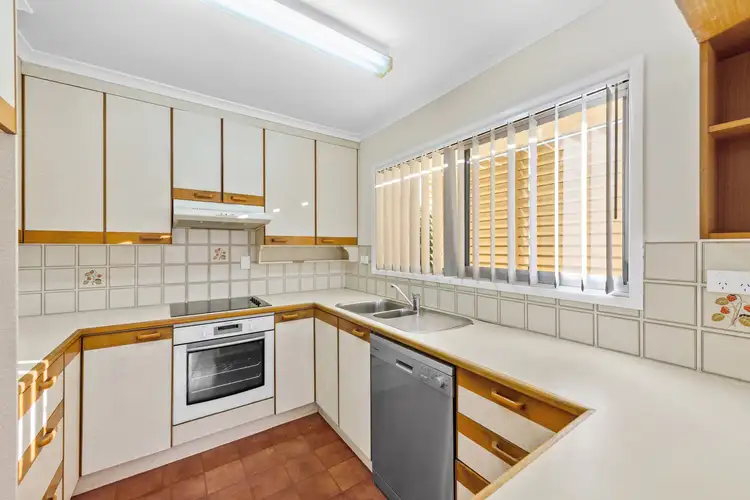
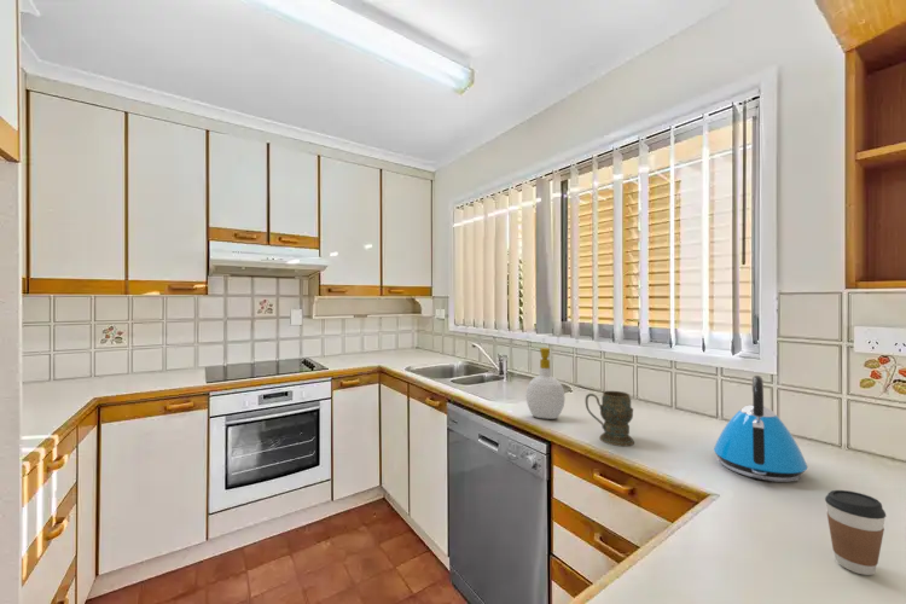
+ kettle (757, 422)
+ mug (609, 417)
+ coffee cup (854, 532)
+ soap bottle (545, 382)
